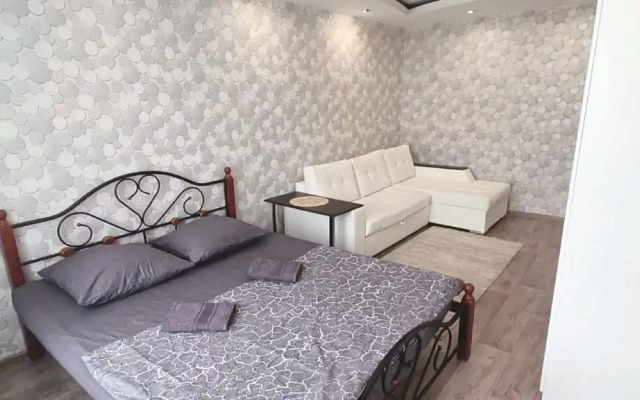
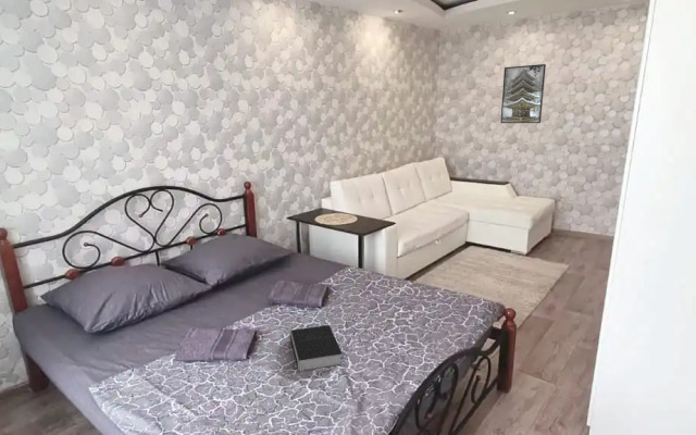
+ book (315, 349)
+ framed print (522, 95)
